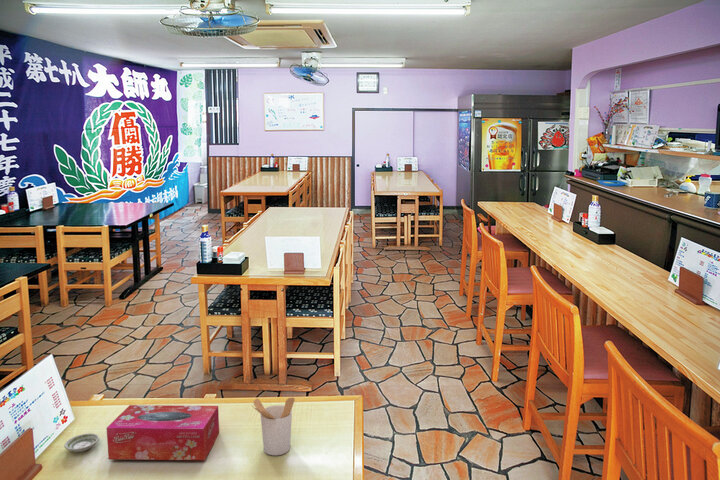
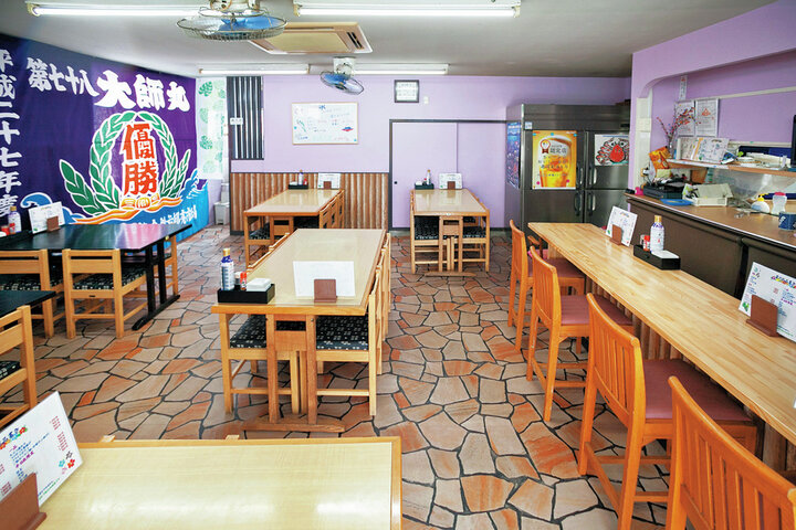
- saucer (82, 444)
- tissue box (165, 431)
- utensil holder (271, 425)
